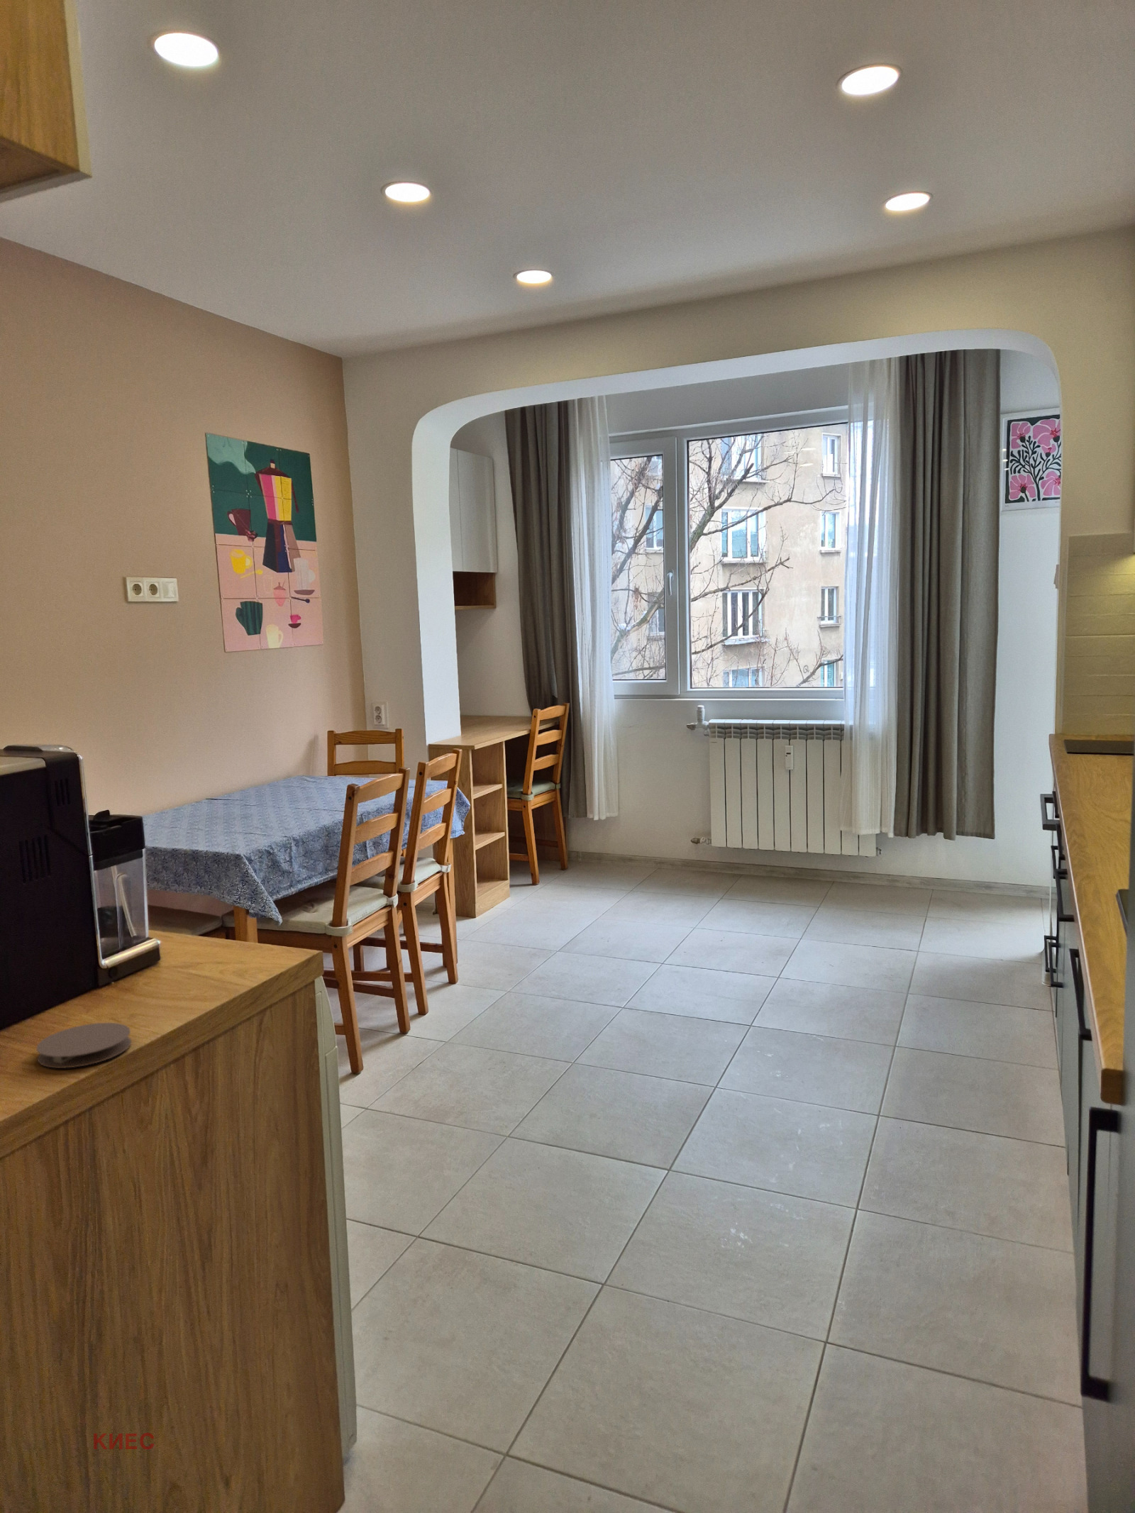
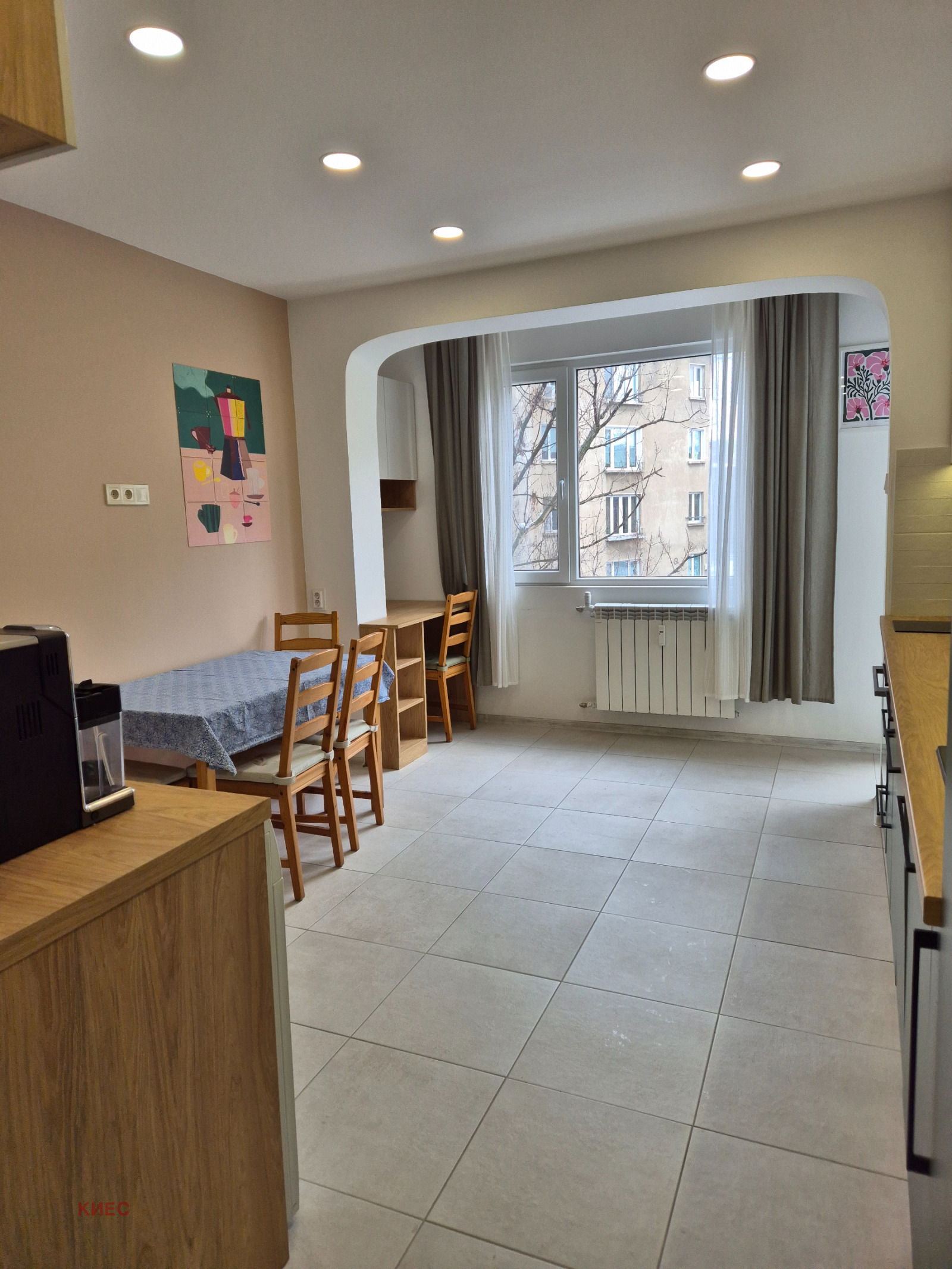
- coaster (85, 1044)
